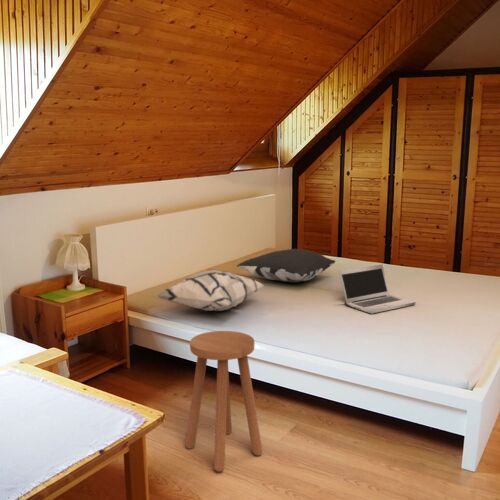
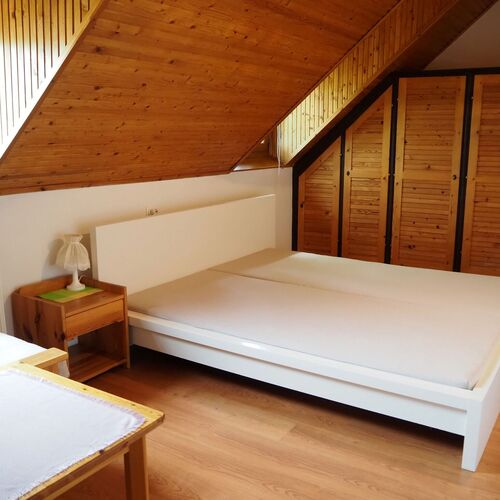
- stool (222, 396)
- laptop (377, 287)
- pillow (286, 264)
- decorative pillow (212, 290)
